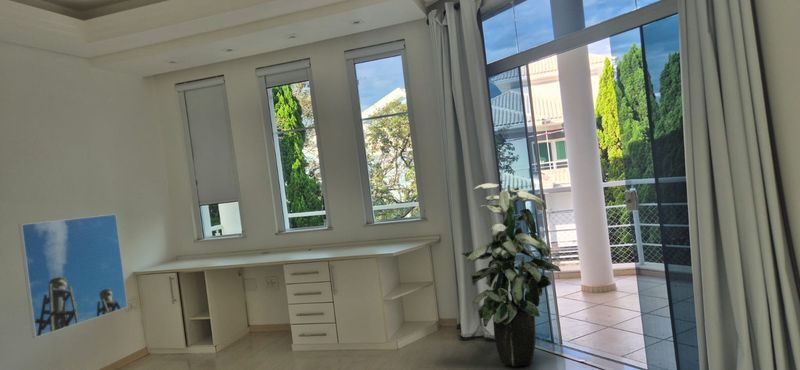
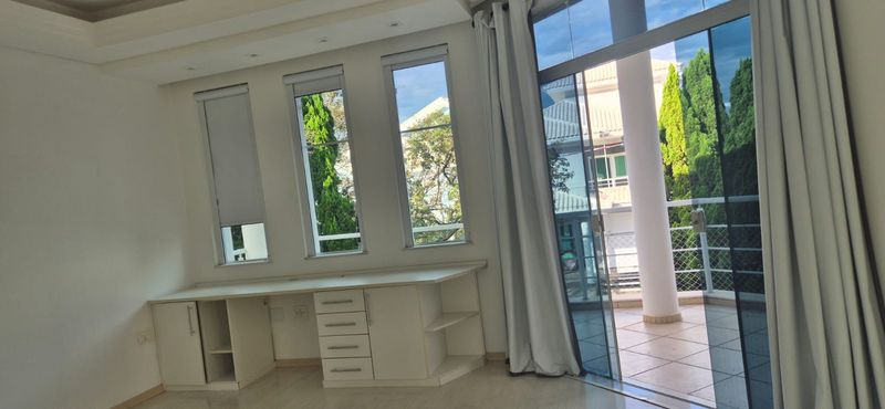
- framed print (78, 269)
- indoor plant (507, 271)
